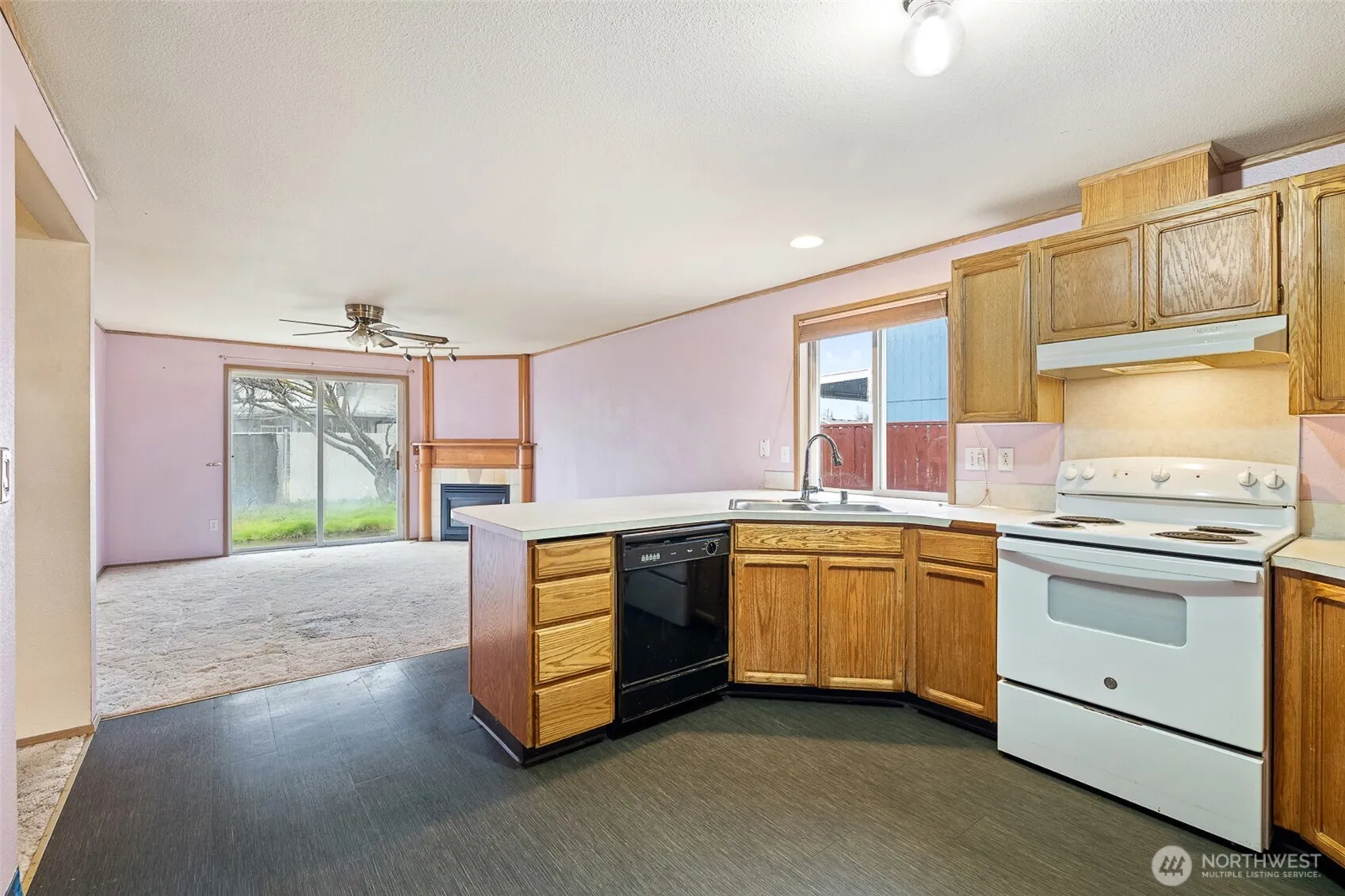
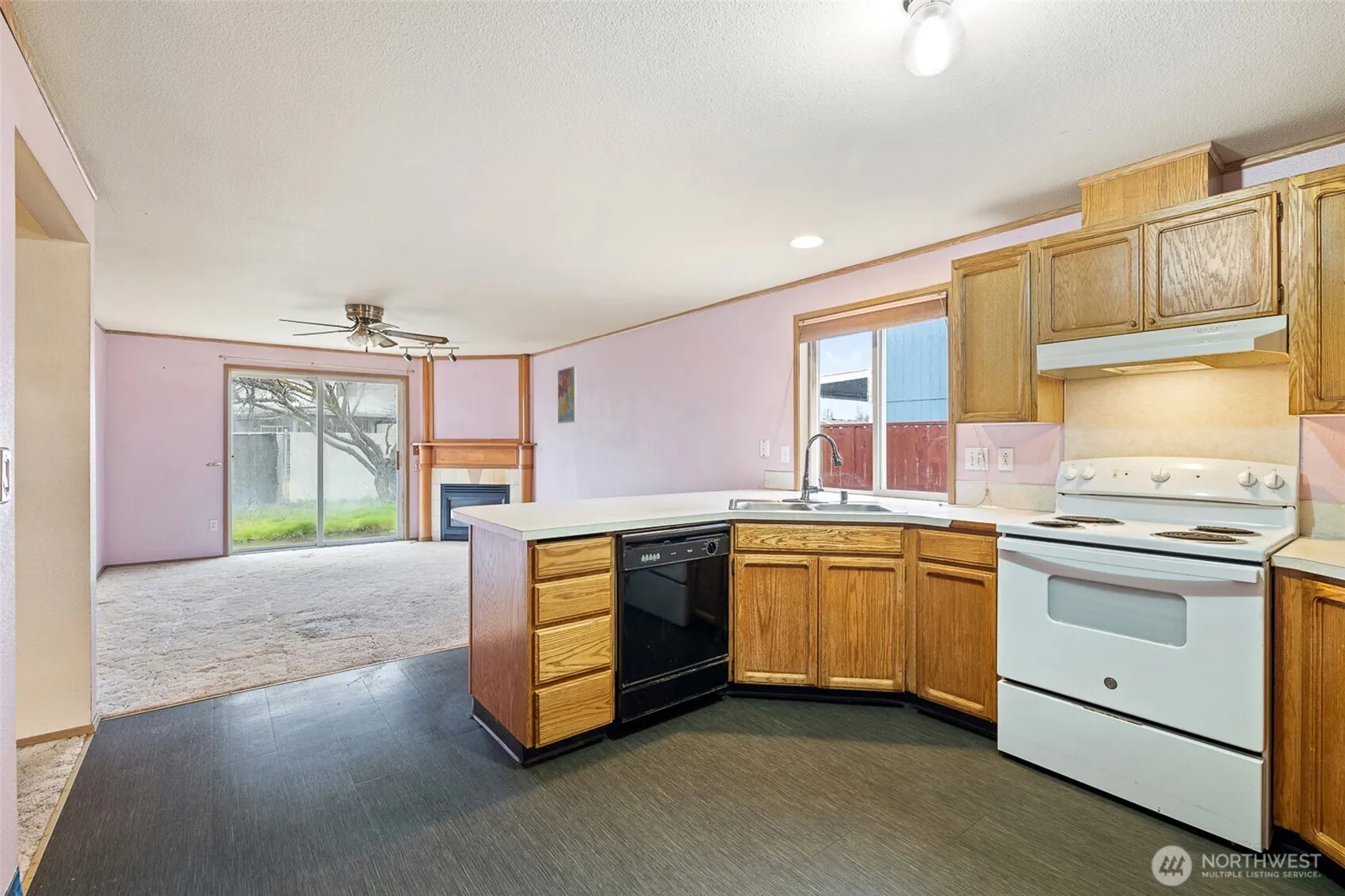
+ wall art (567, 395)
